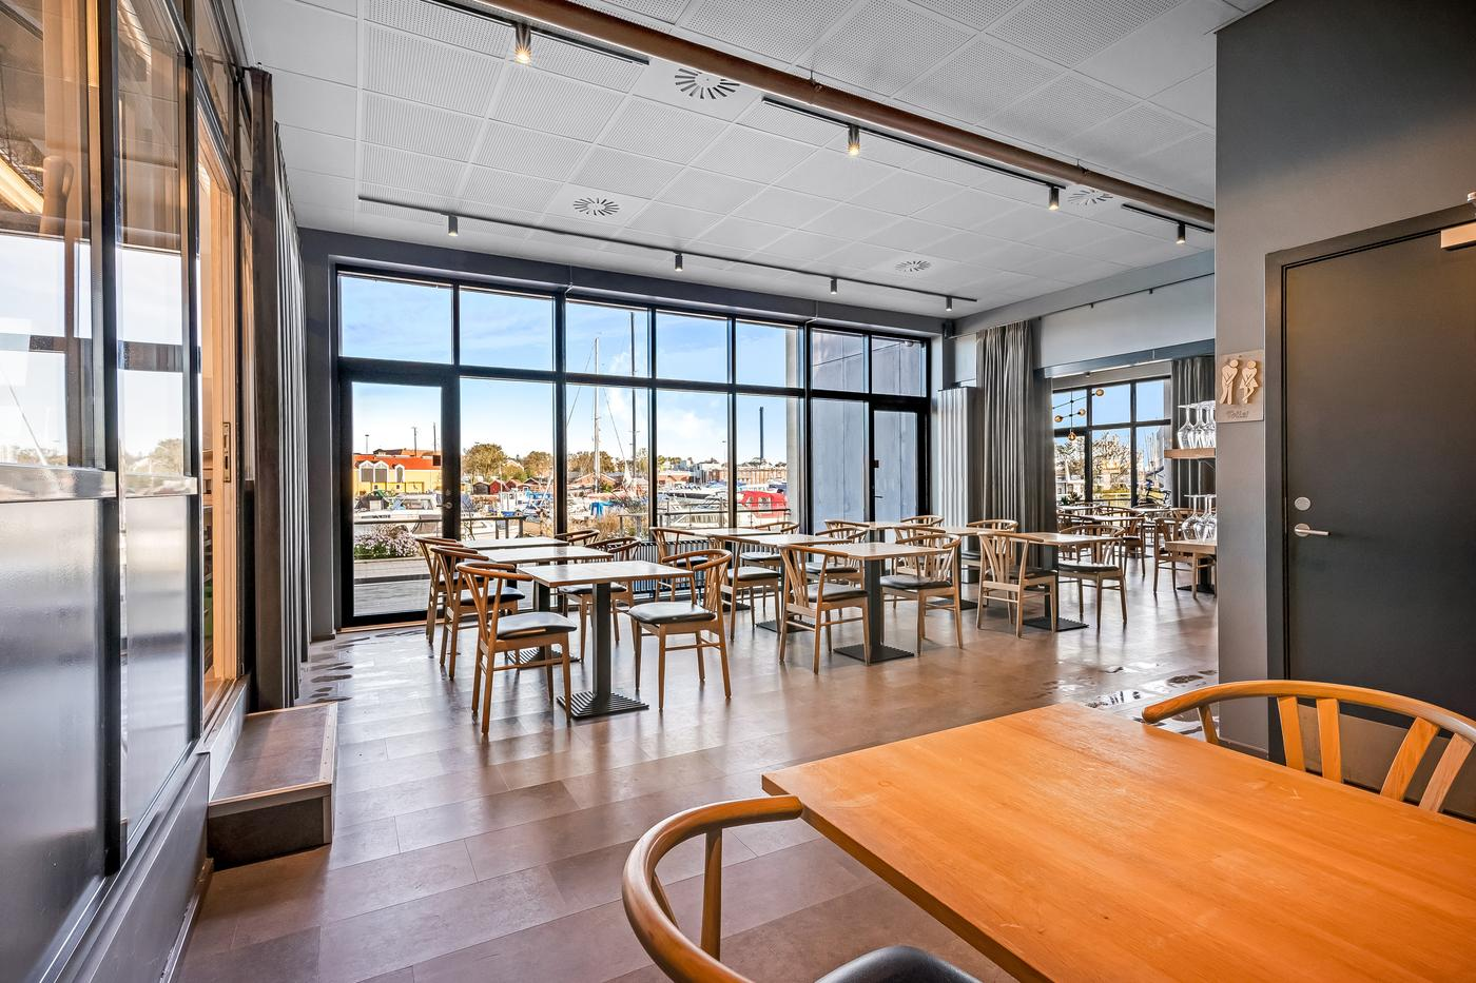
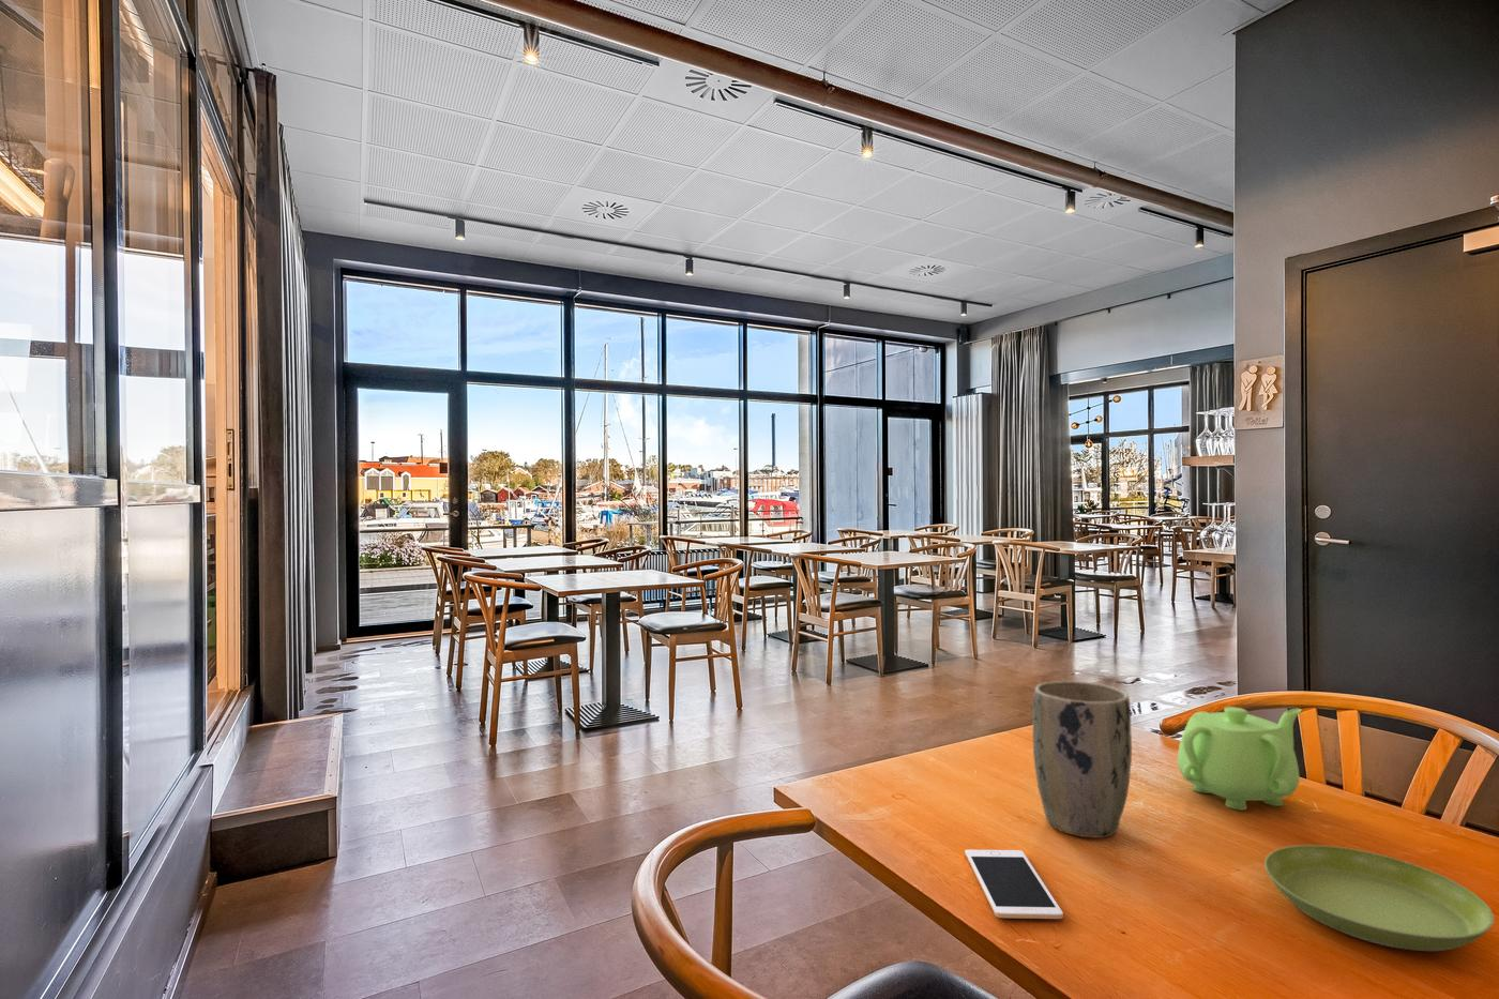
+ cell phone (1010, 881)
+ plant pot (1080, 757)
+ teapot (1244, 751)
+ saucer (1371, 898)
